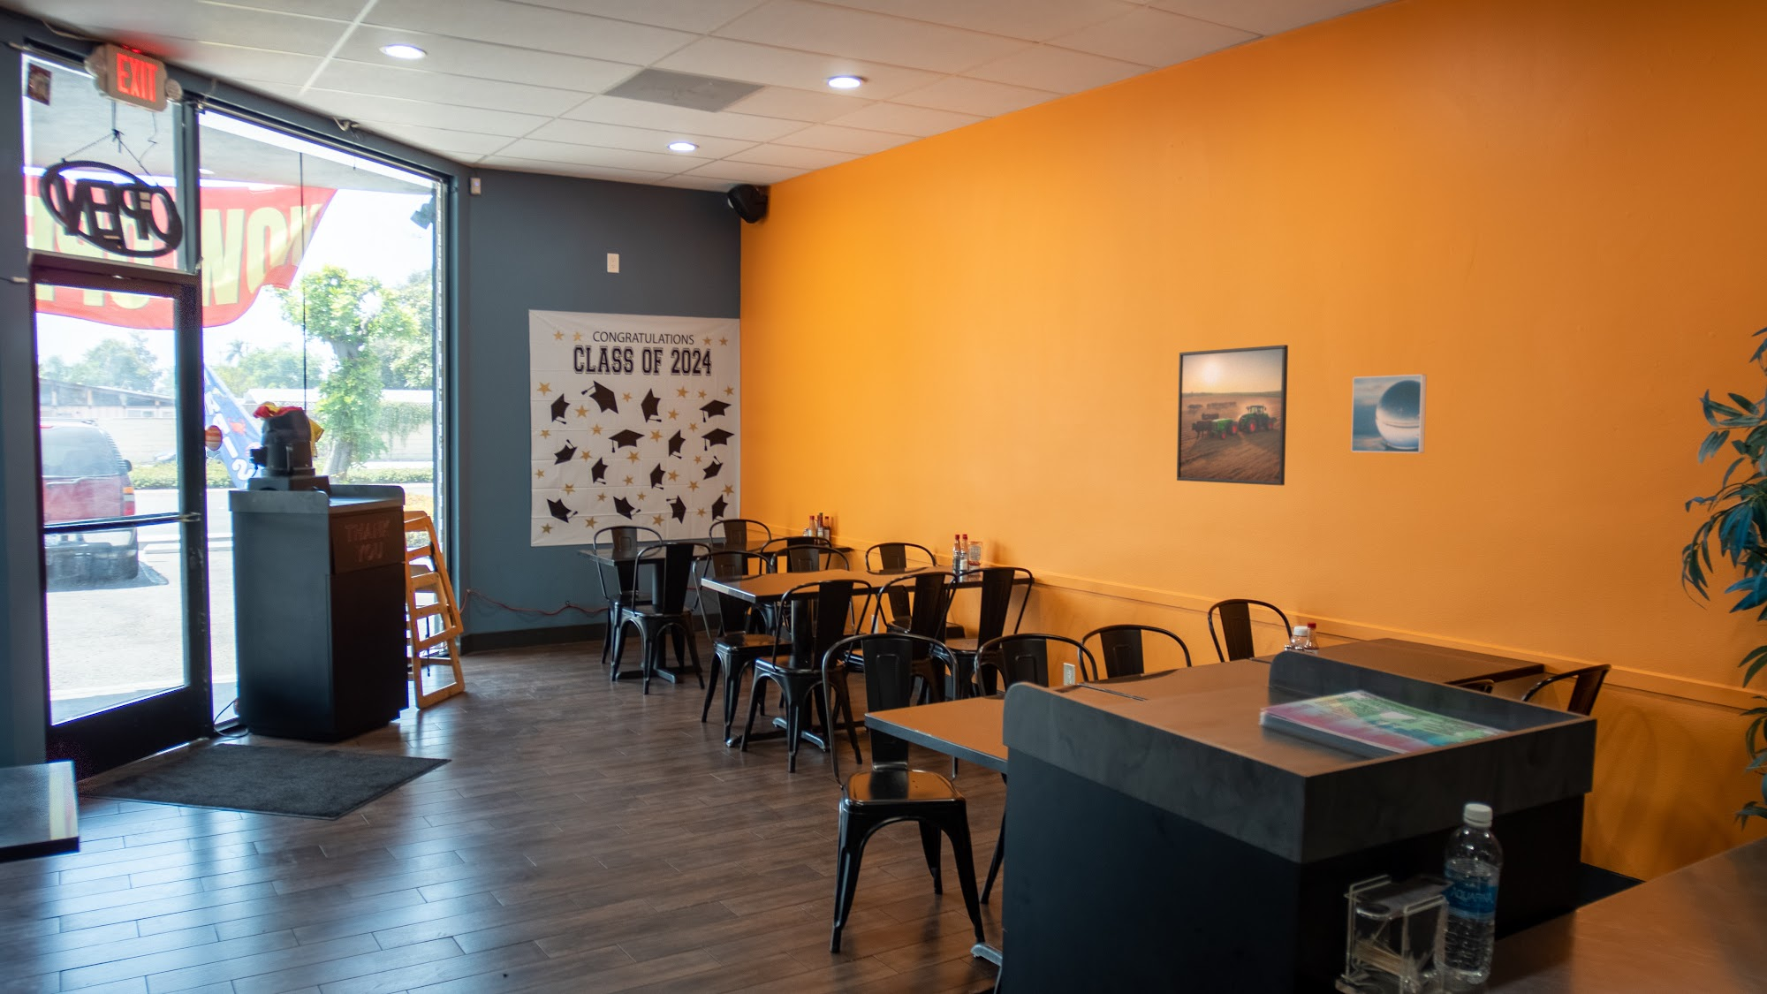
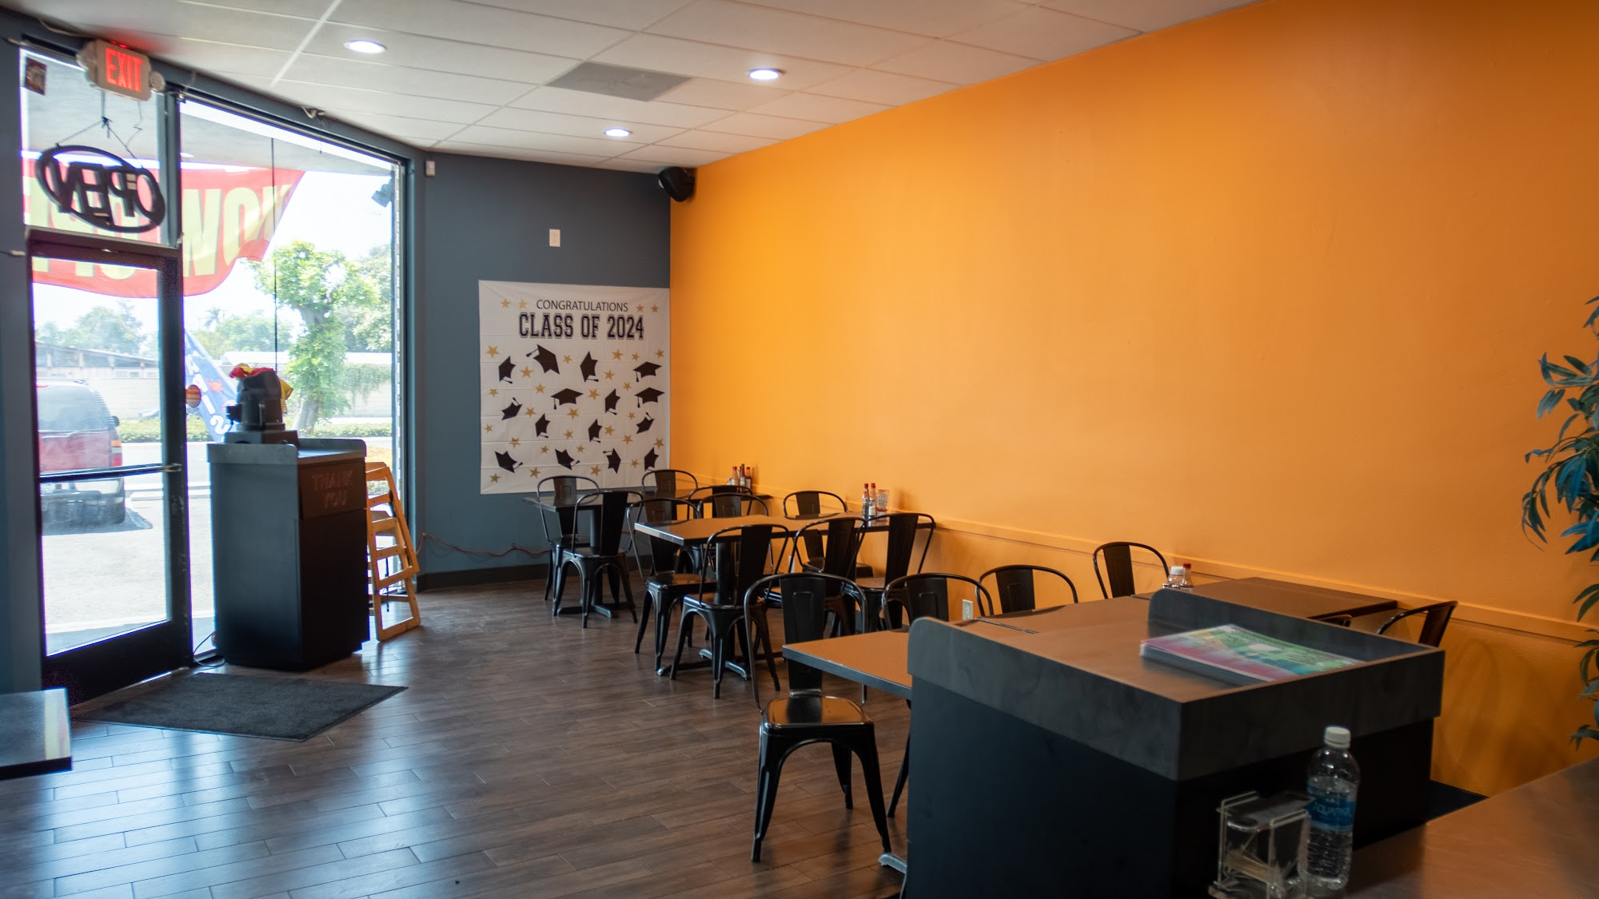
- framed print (1229, 415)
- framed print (1387, 414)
